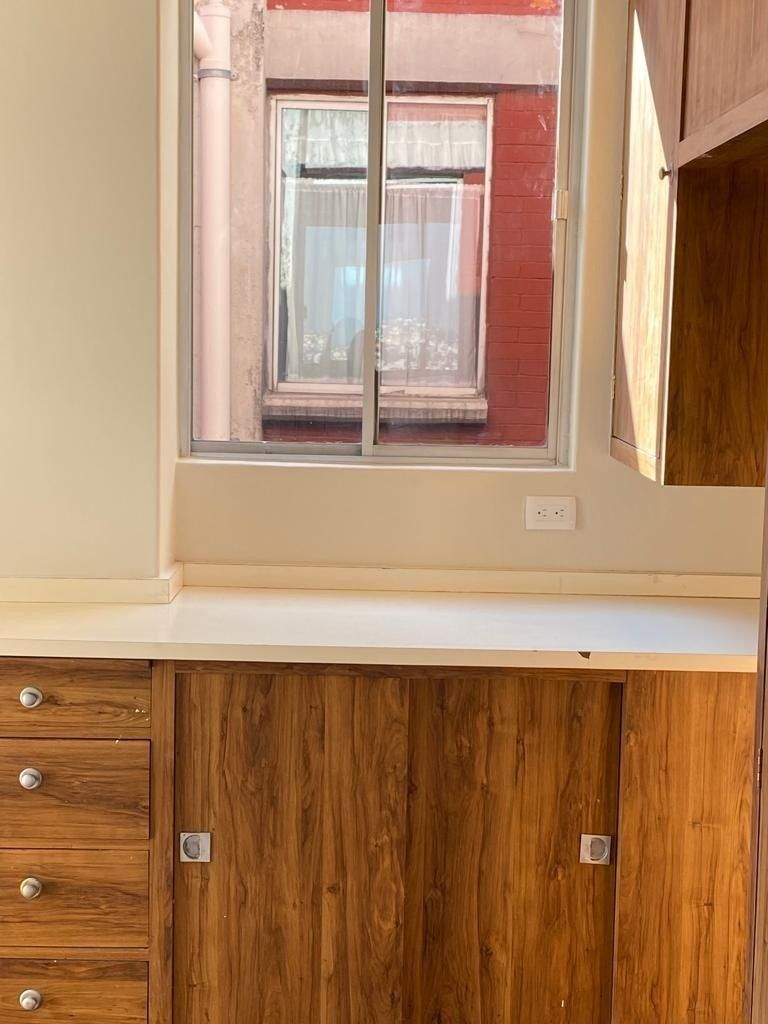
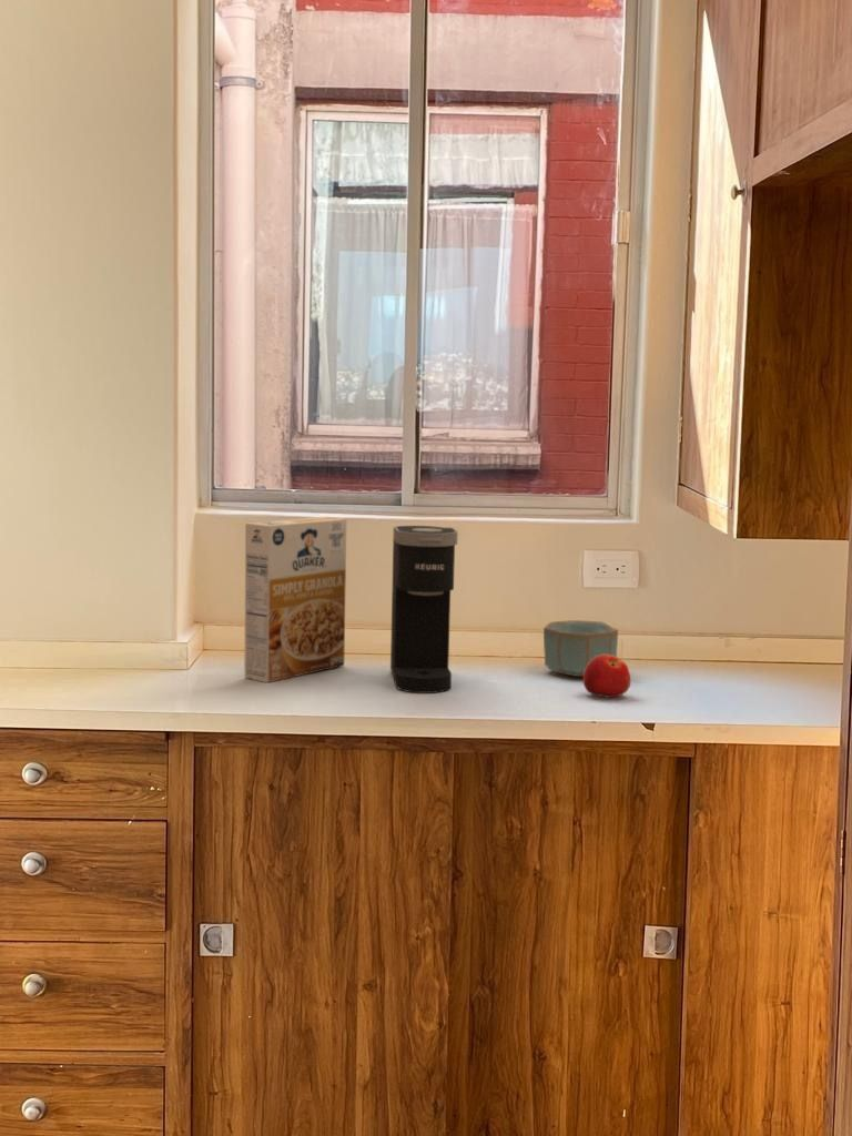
+ coffee maker (422, 602)
+ bowl (581, 649)
+ cereal box (296, 597)
+ apple (607, 674)
